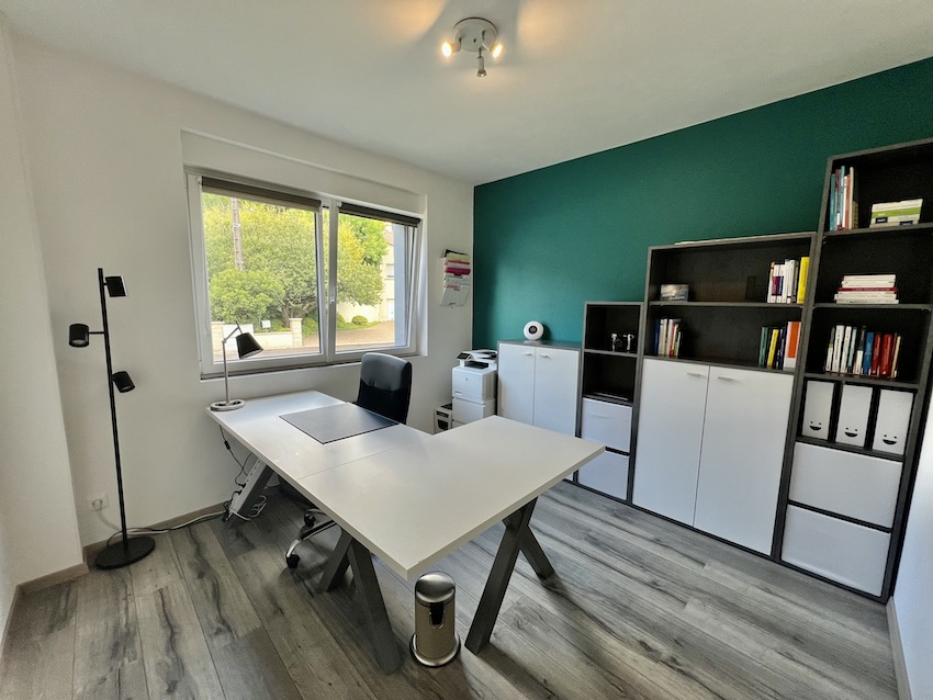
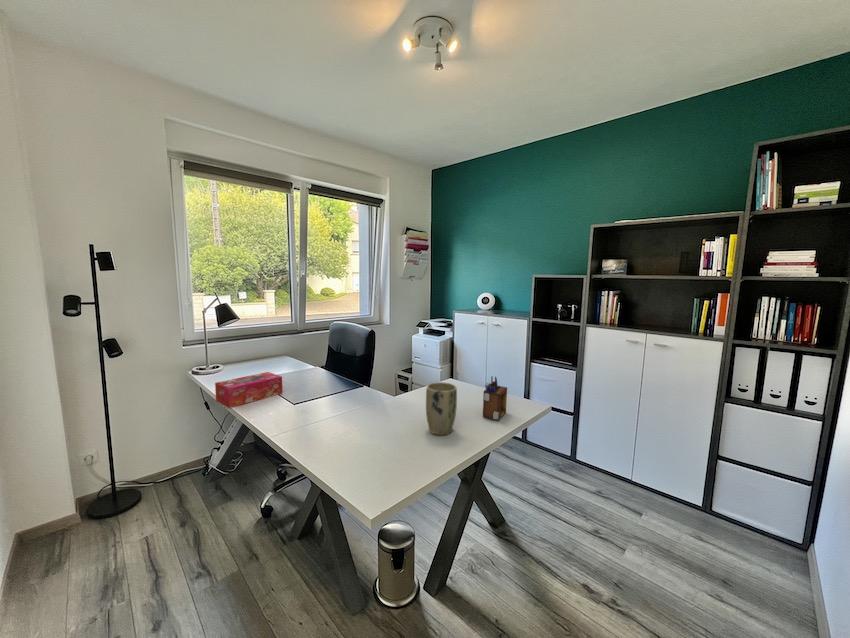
+ plant pot (441, 408)
+ desk organizer (495, 397)
+ tissue box (250, 388)
